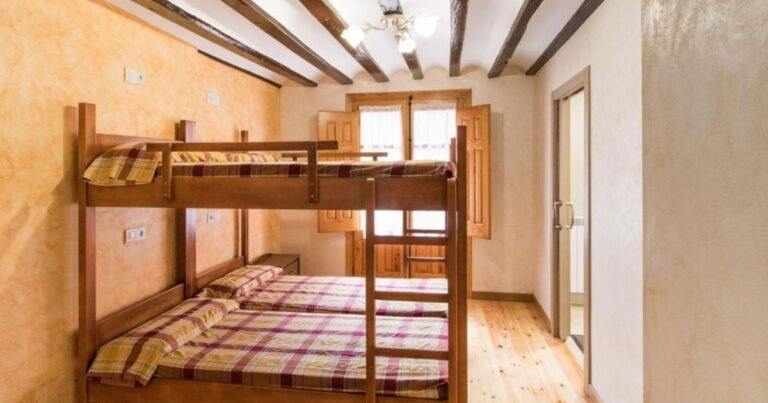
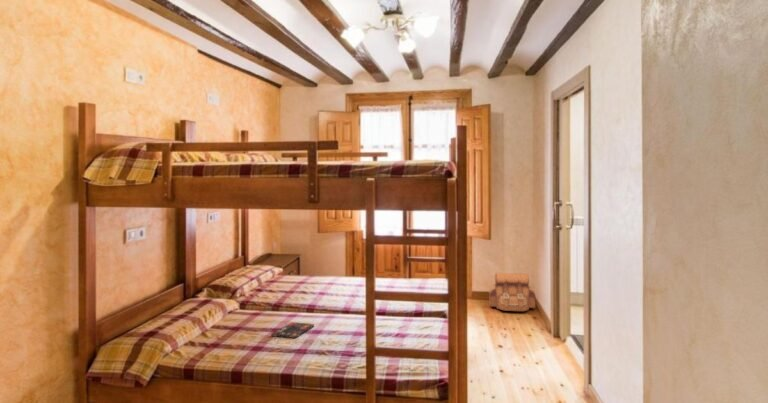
+ backpack (511, 290)
+ book (293, 329)
